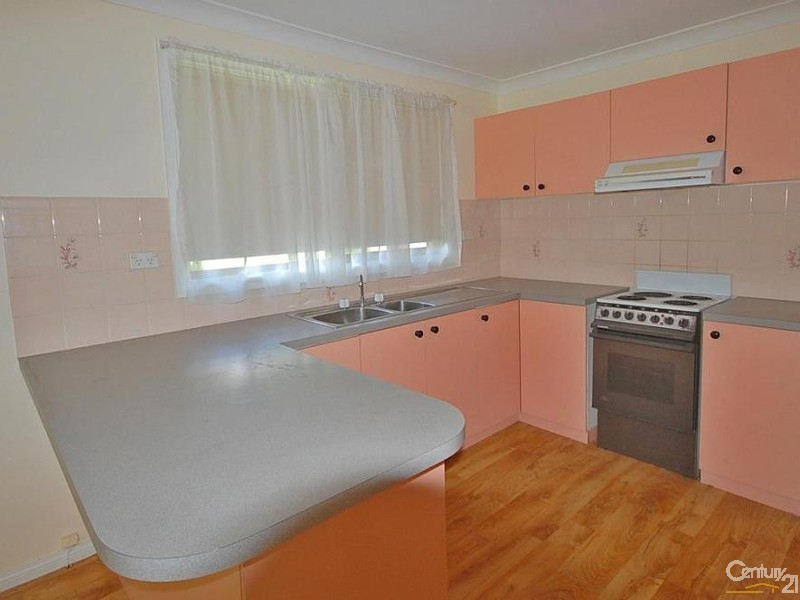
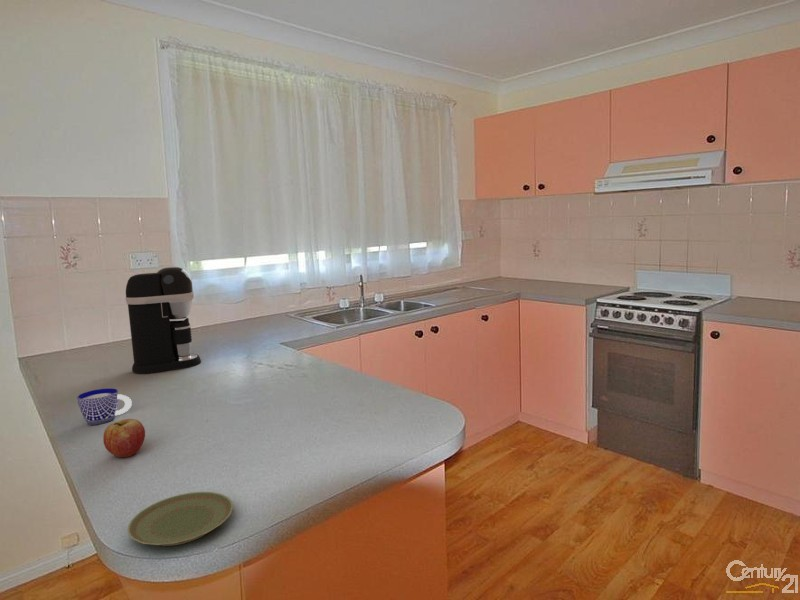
+ plate (182, 521)
+ coffee maker (162, 317)
+ cup (105, 406)
+ fruit (124, 436)
